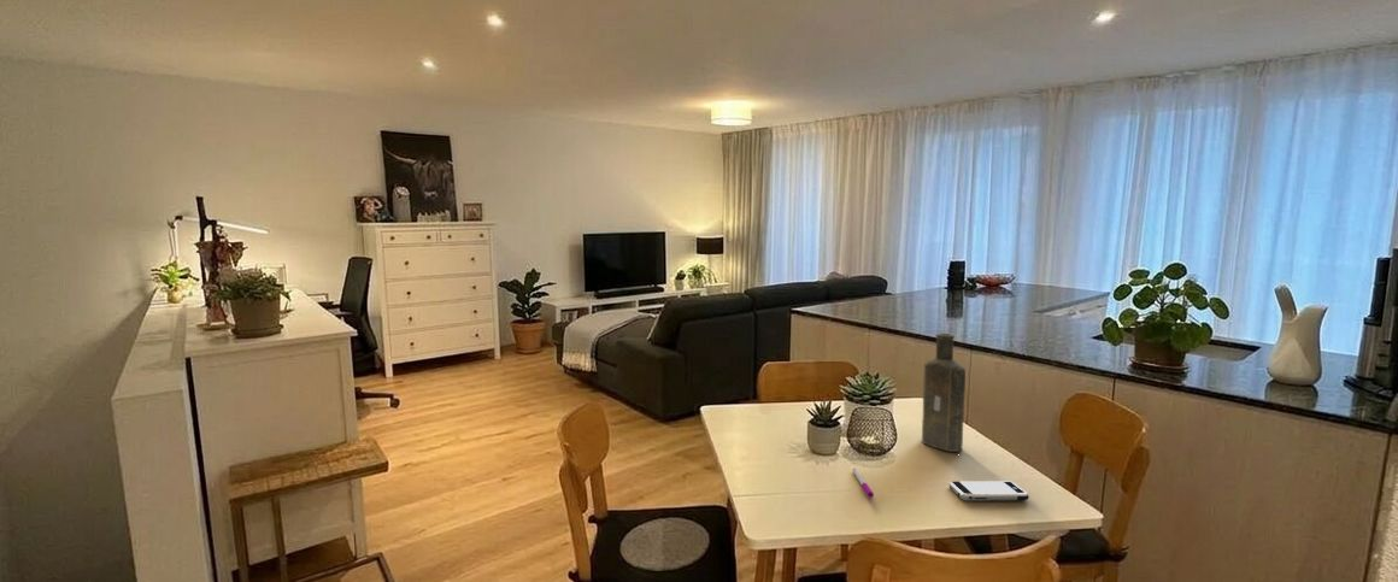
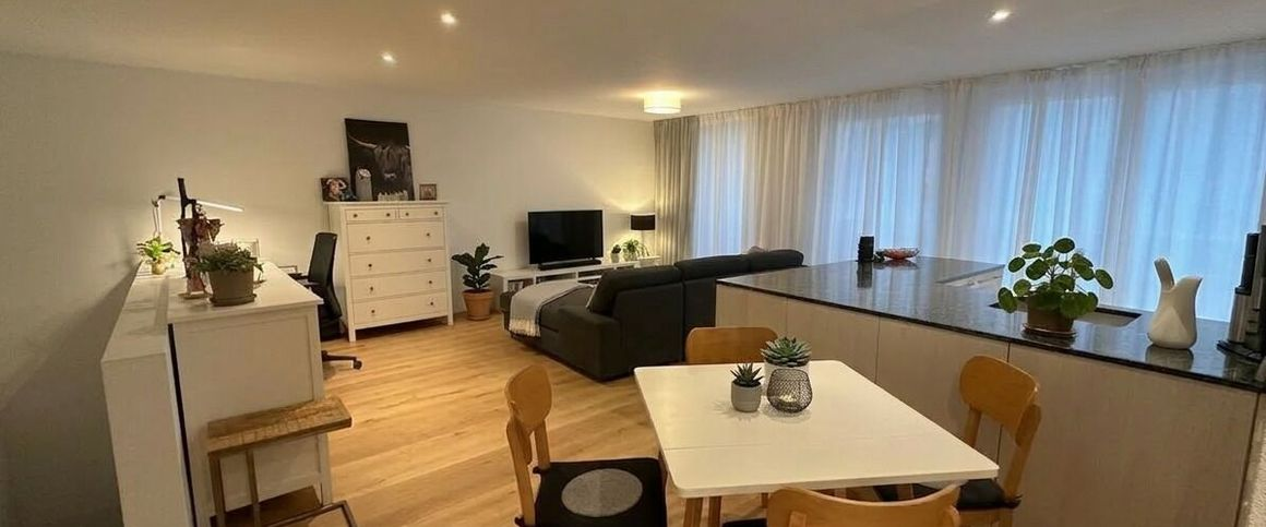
- pen (862, 482)
- bottle (946, 390)
- smartphone (987, 490)
